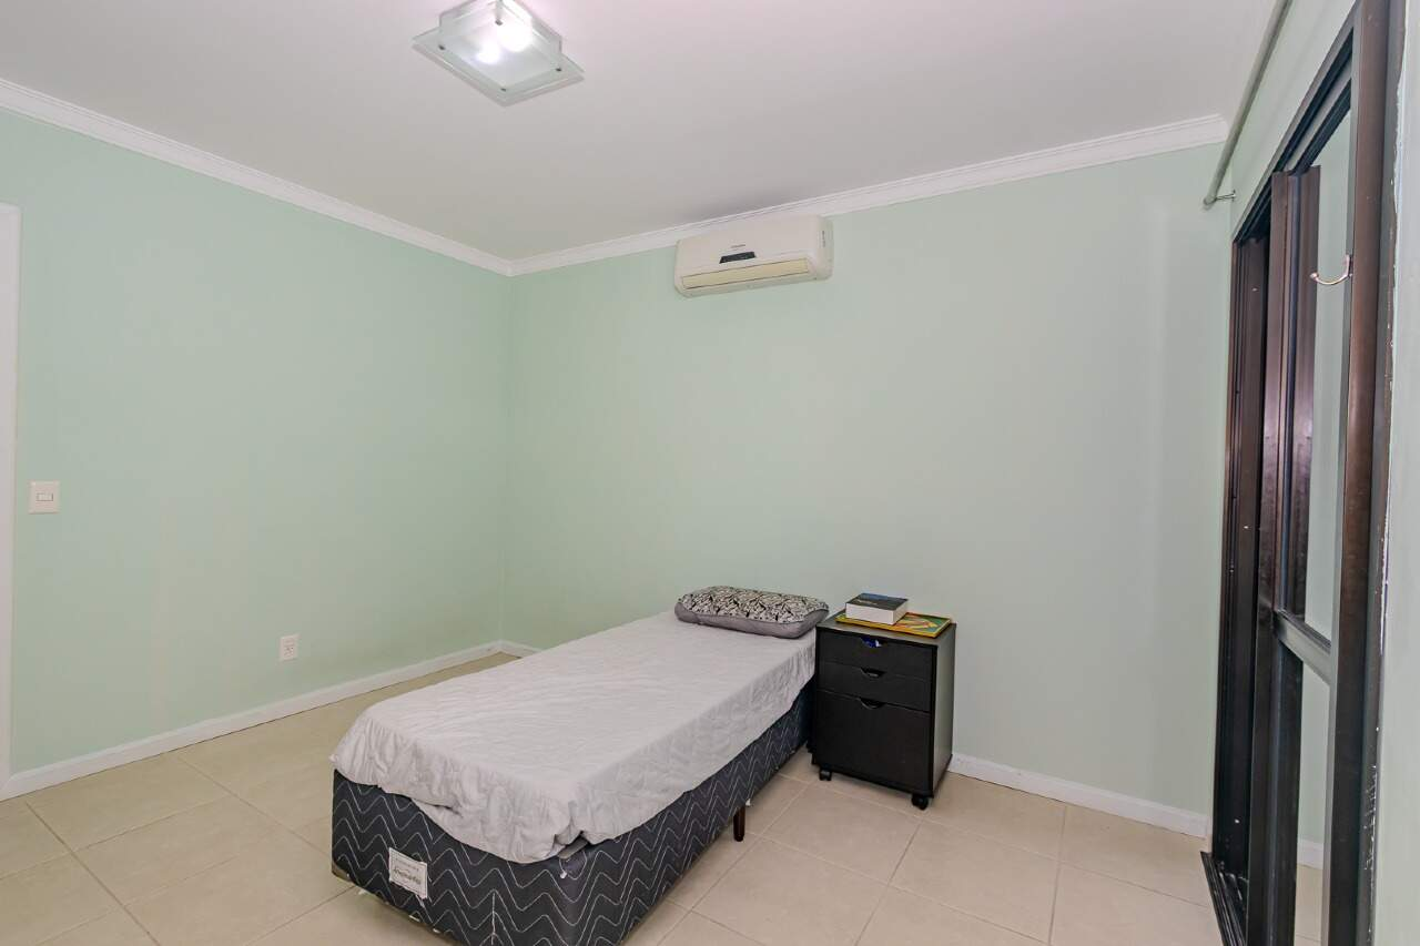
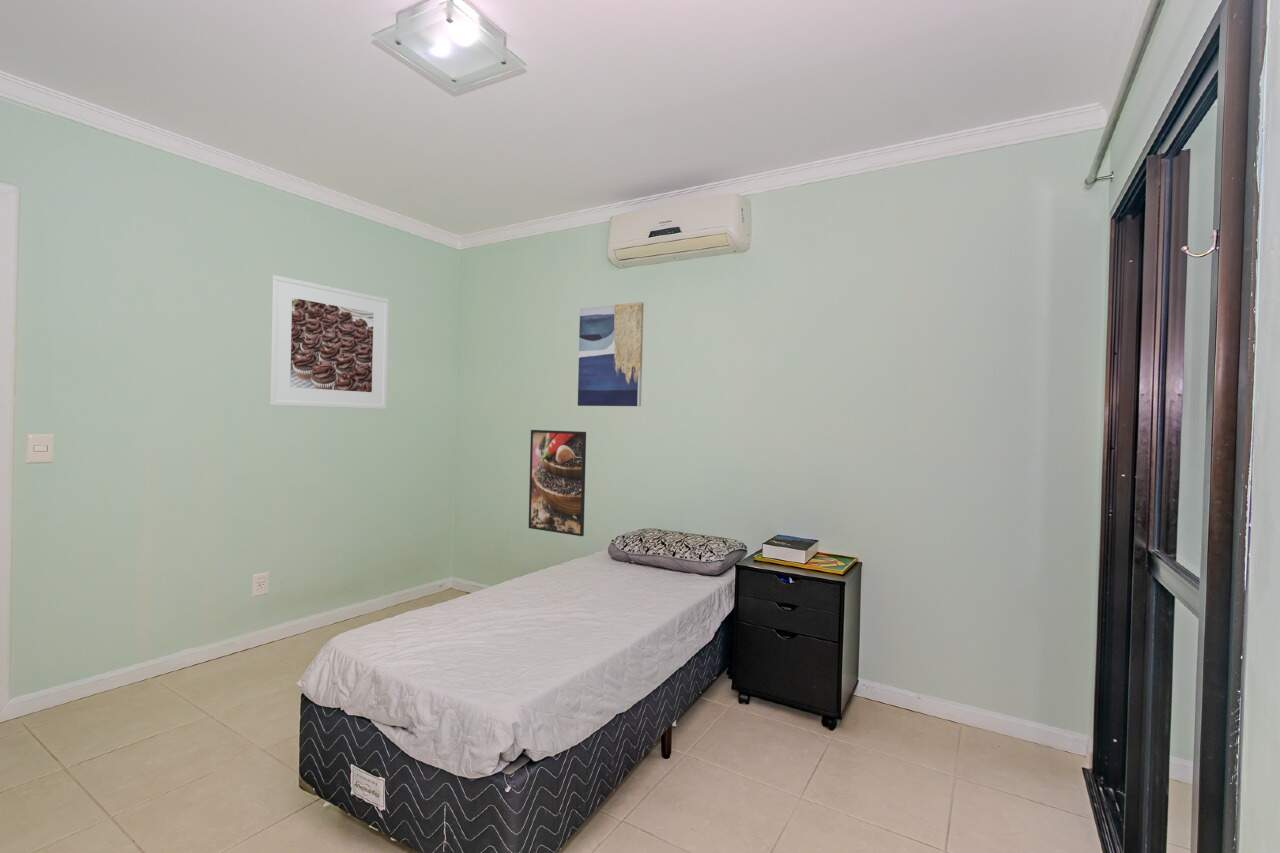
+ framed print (556, 481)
+ wall art (609, 355)
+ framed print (333, 347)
